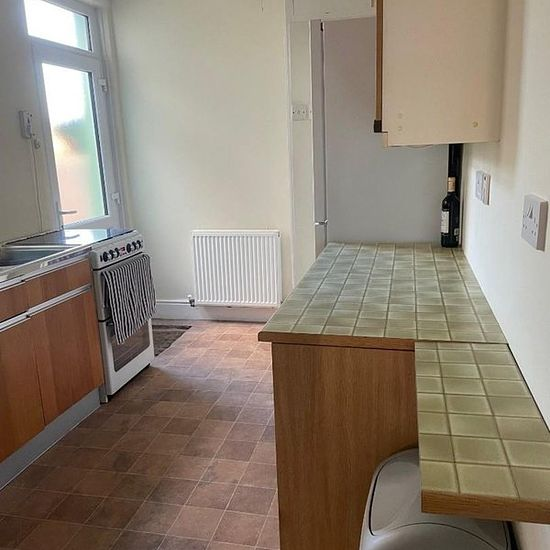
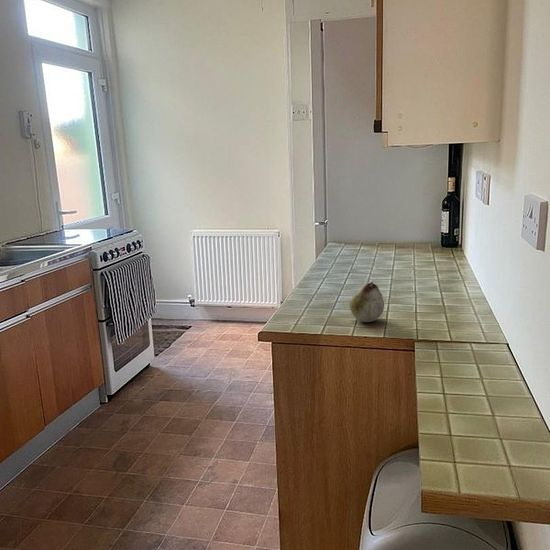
+ fruit (366, 300)
